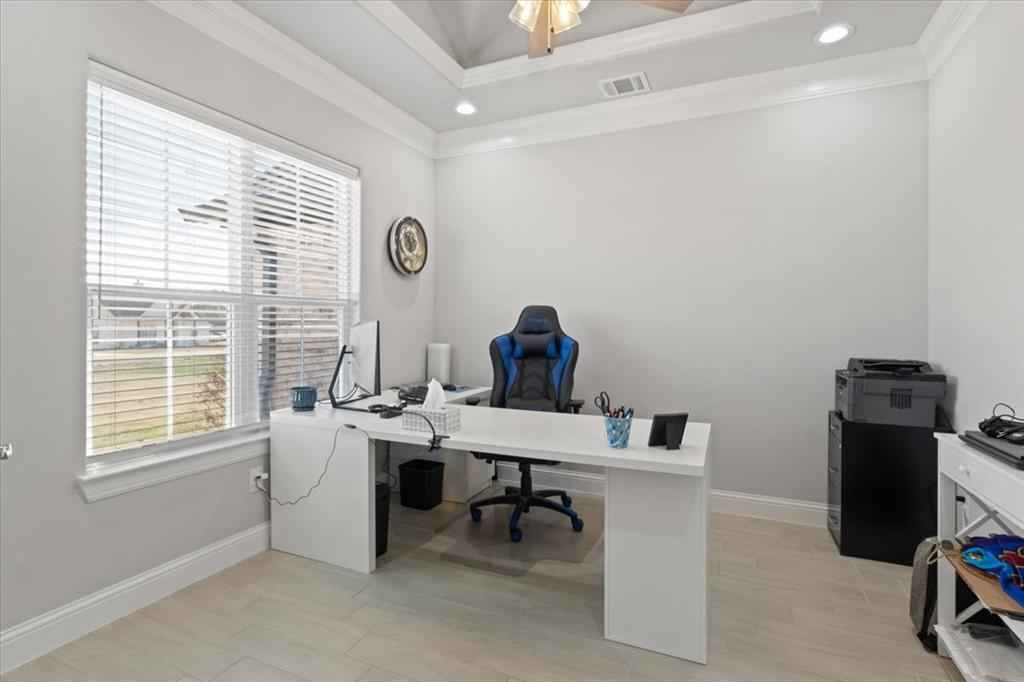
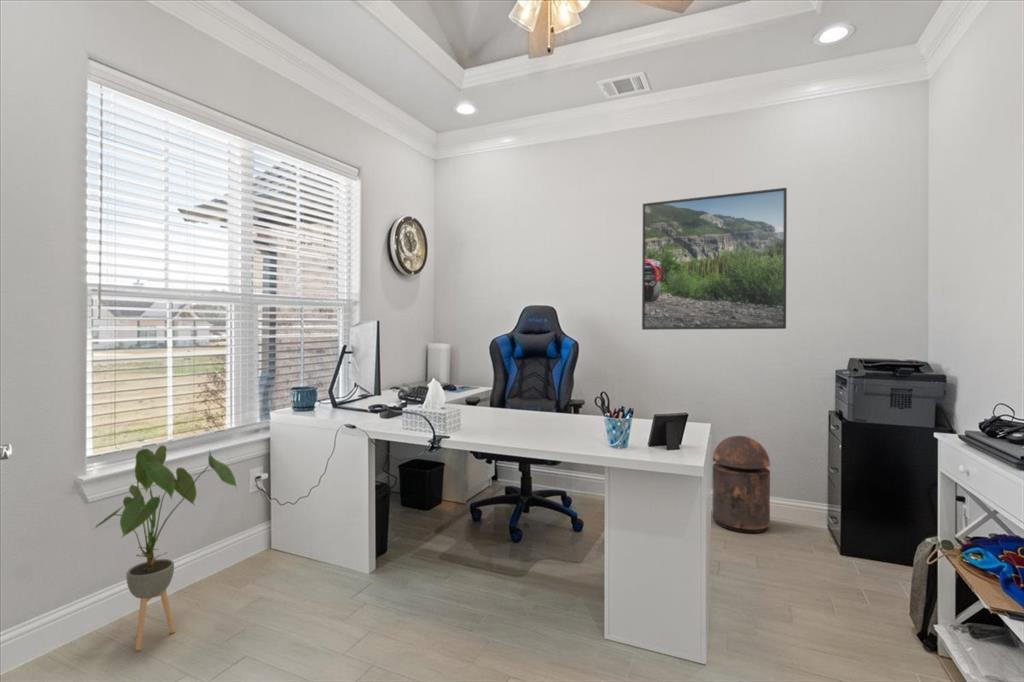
+ house plant (157, 537)
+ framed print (710, 262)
+ trash can (740, 479)
